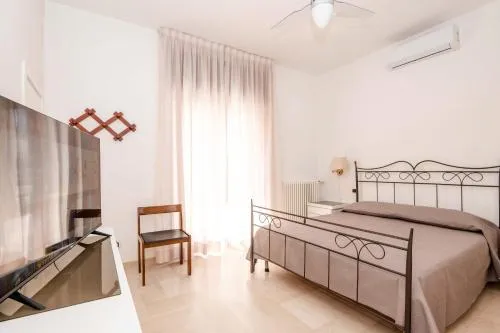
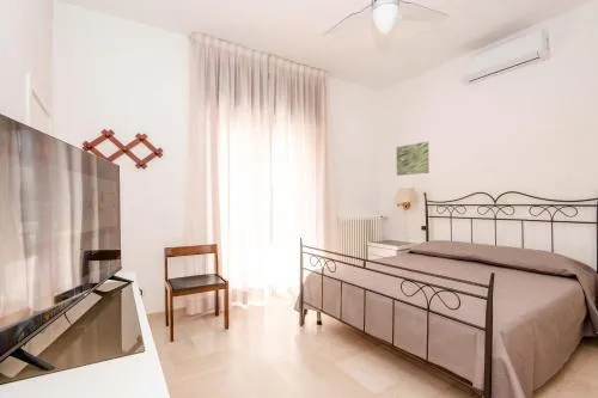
+ wall art (411, 159)
